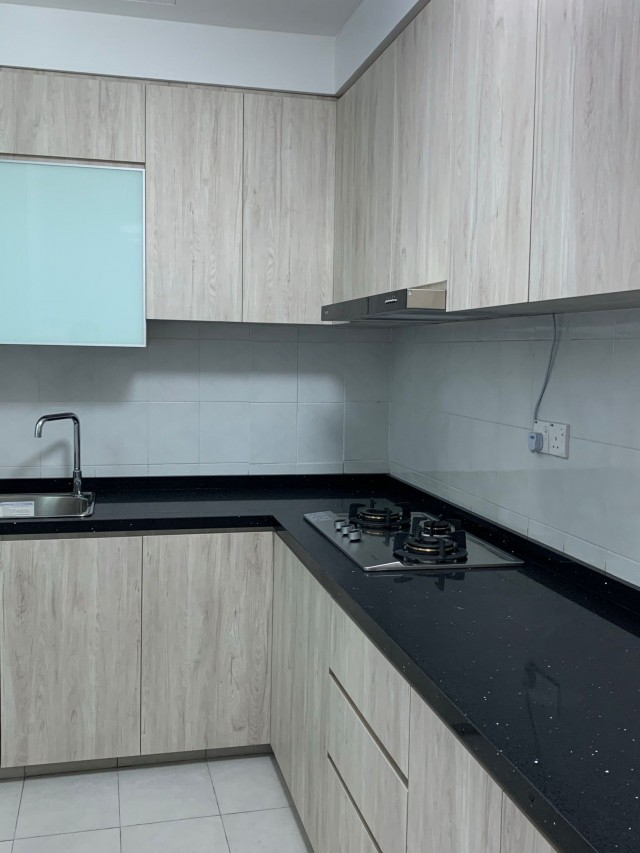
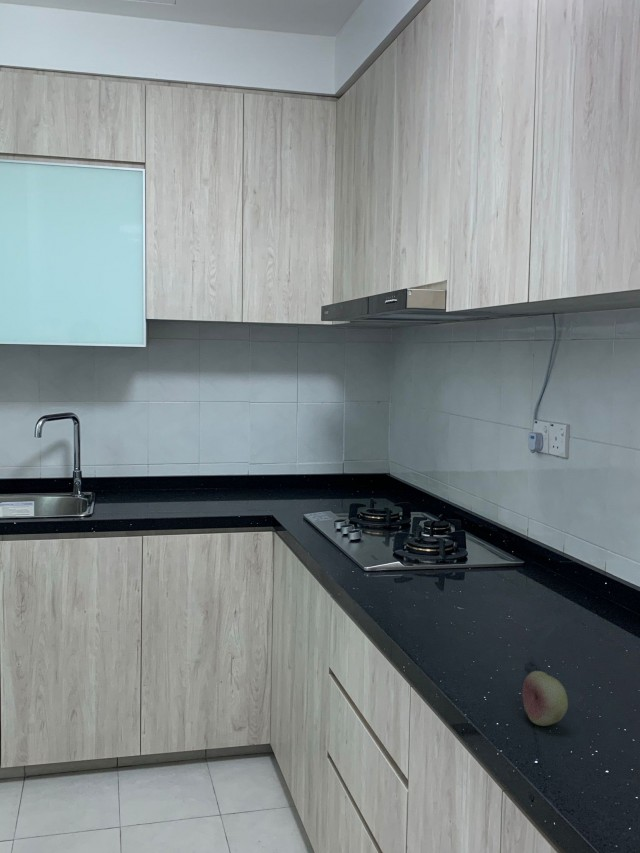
+ fruit (542, 698)
